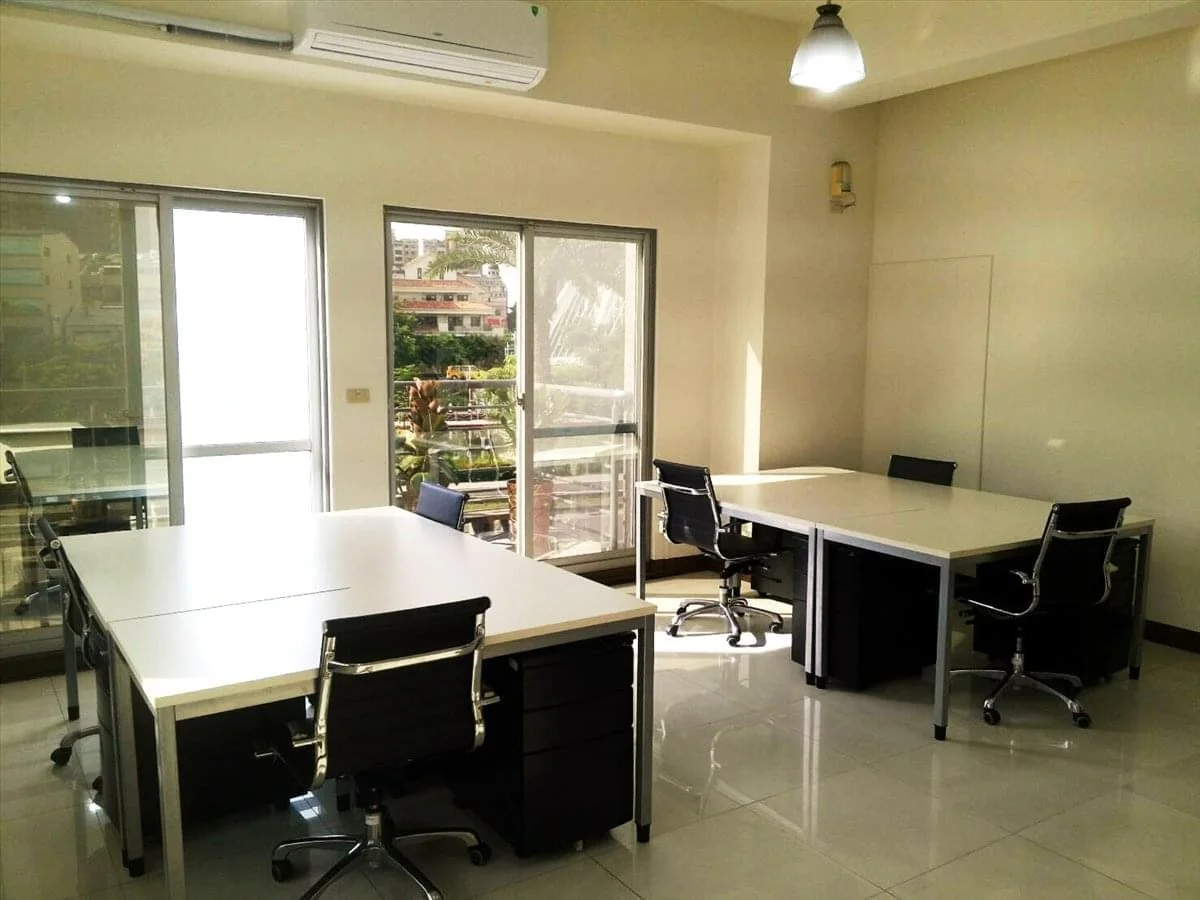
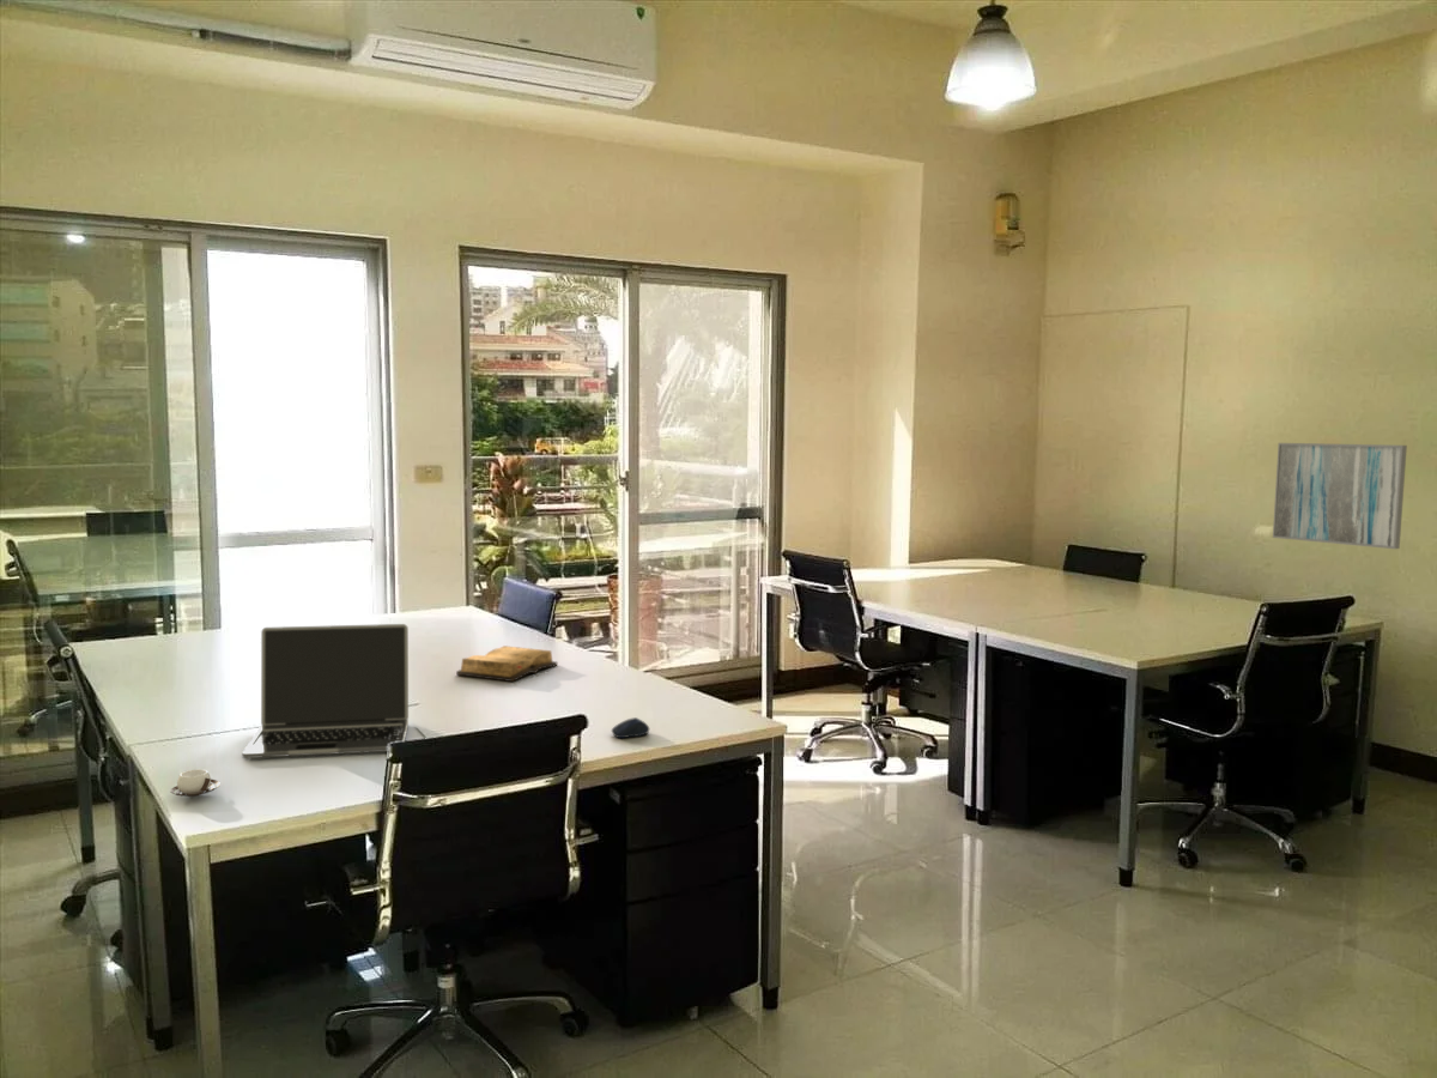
+ wall art (1336, 493)
+ cup (194, 783)
+ computer mouse (630, 726)
+ laptop (329, 688)
+ diary (505, 661)
